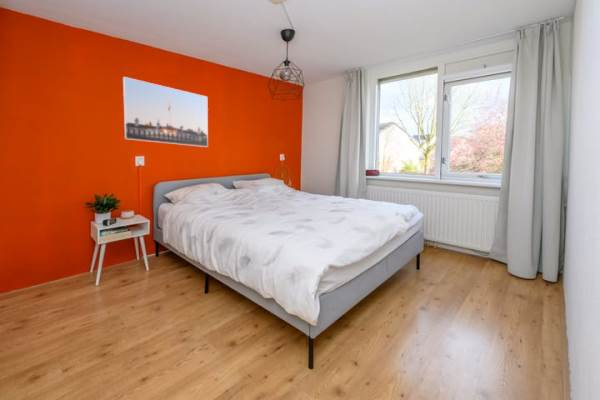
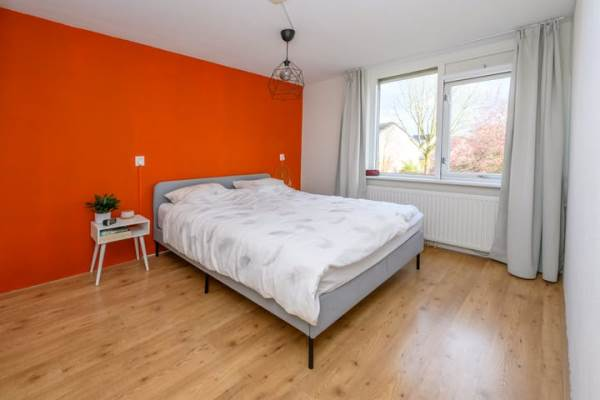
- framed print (169, 115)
